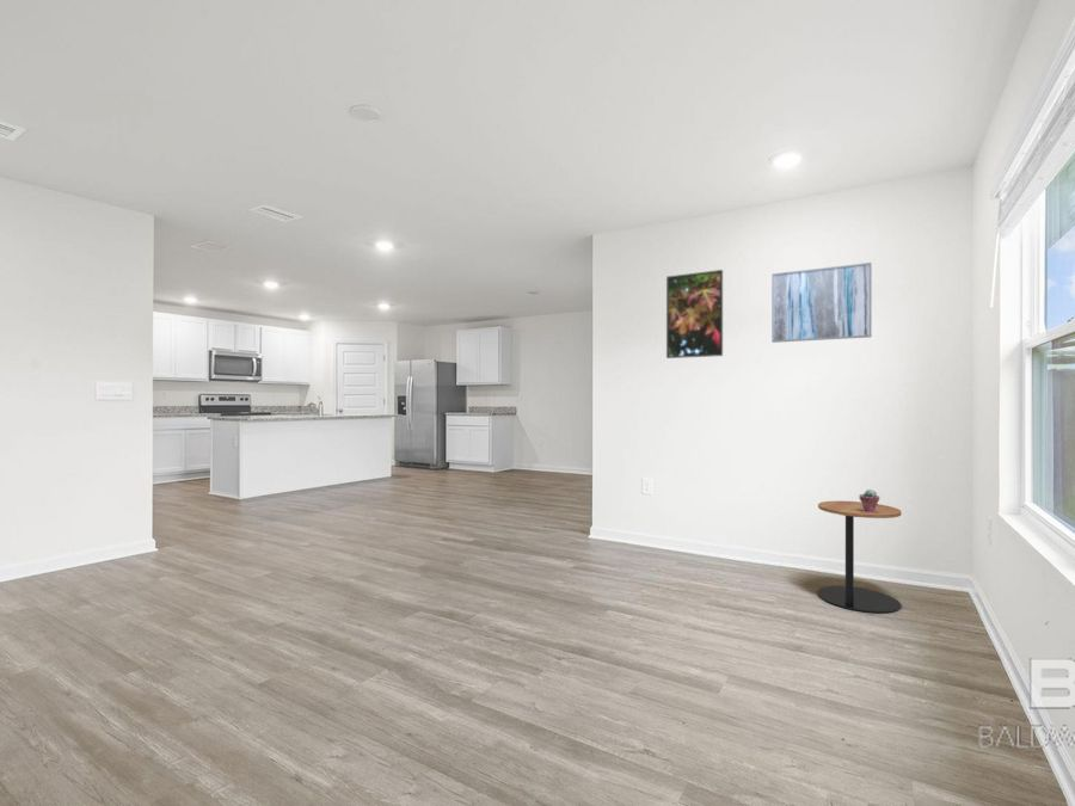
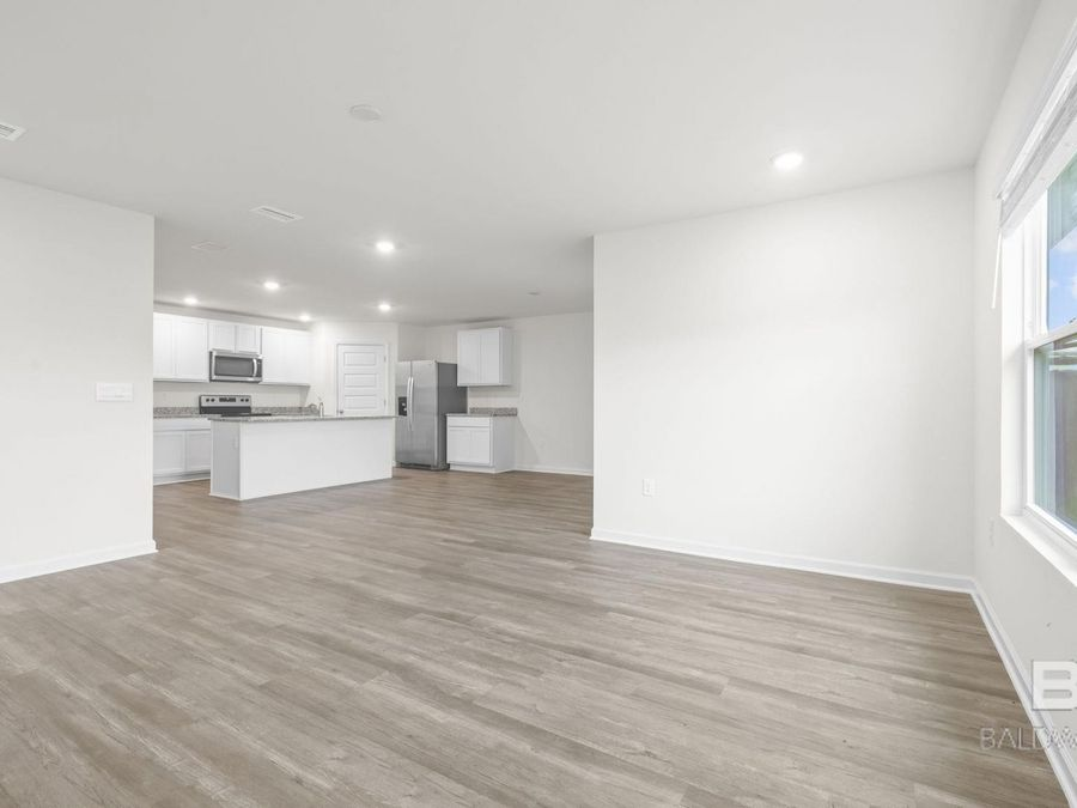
- wall art (819, 303)
- side table (853, 553)
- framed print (694, 315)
- potted succulent (868, 499)
